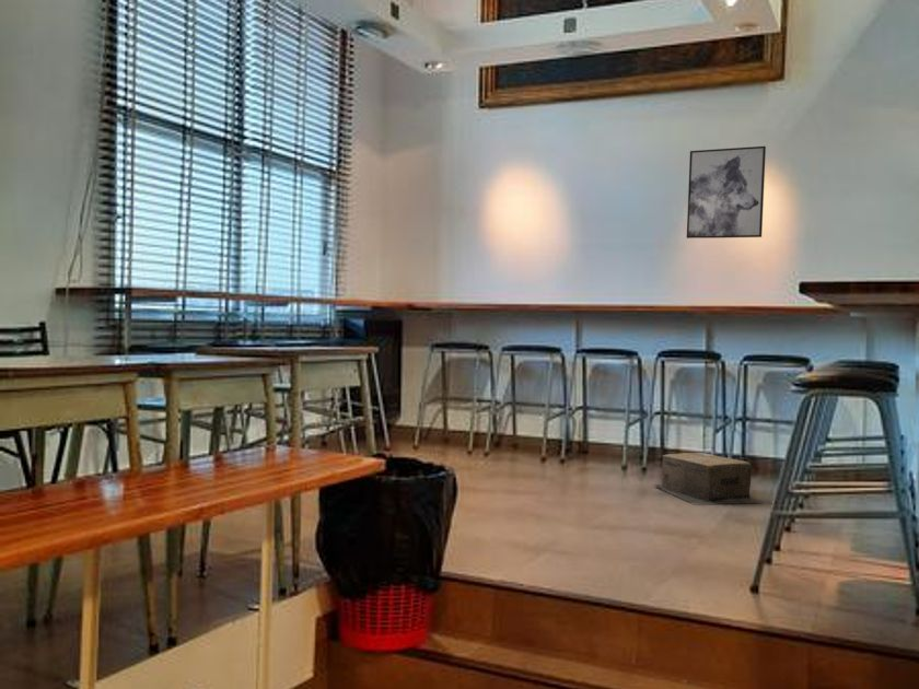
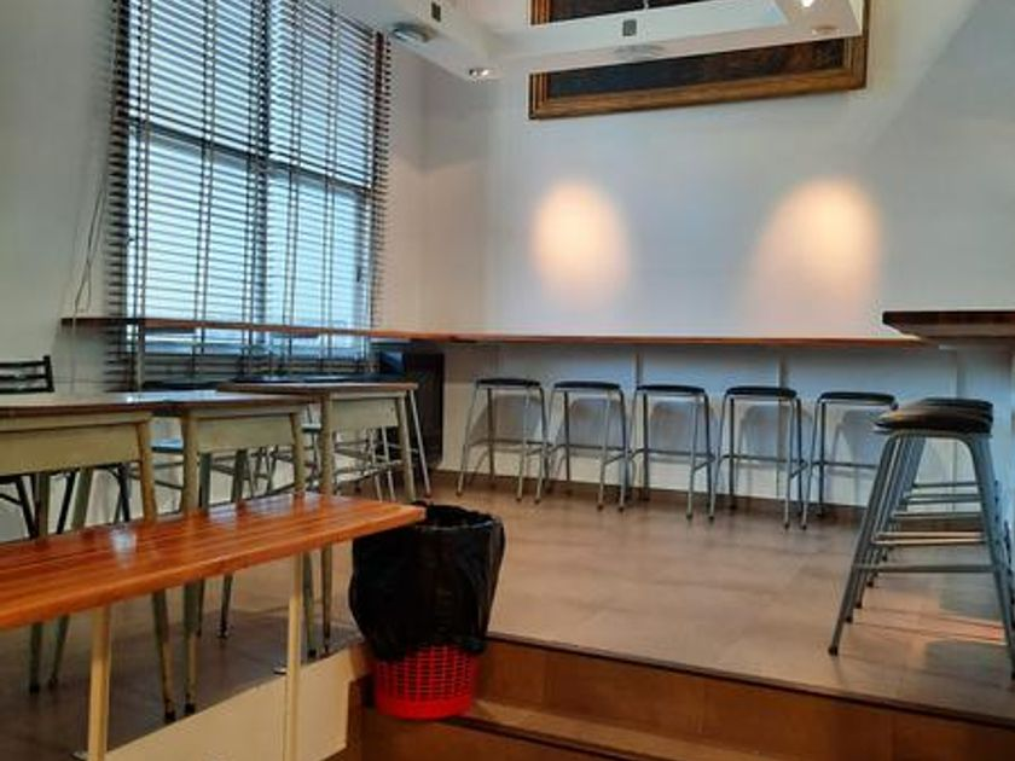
- cardboard box (708, 476)
- wall art (724, 192)
